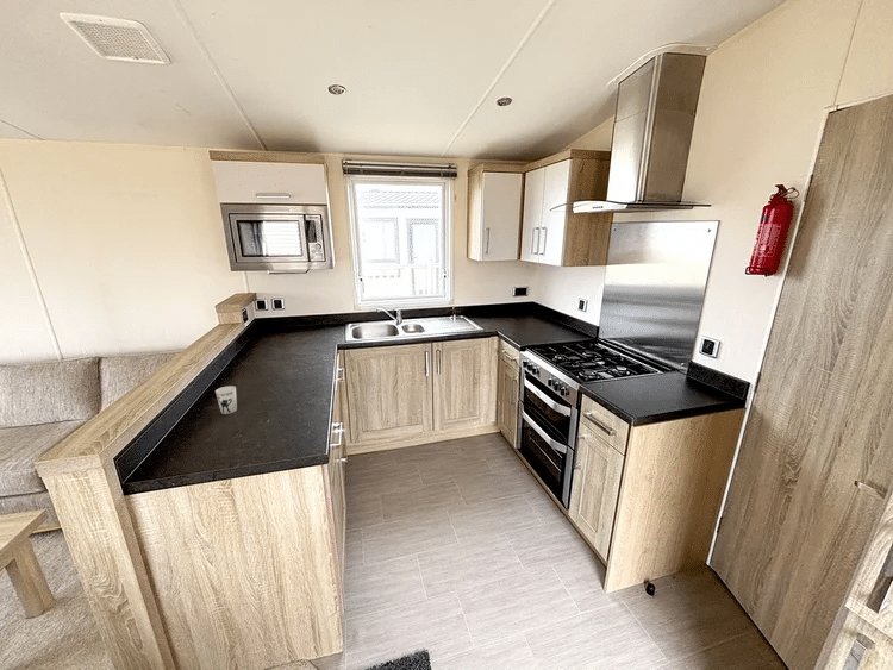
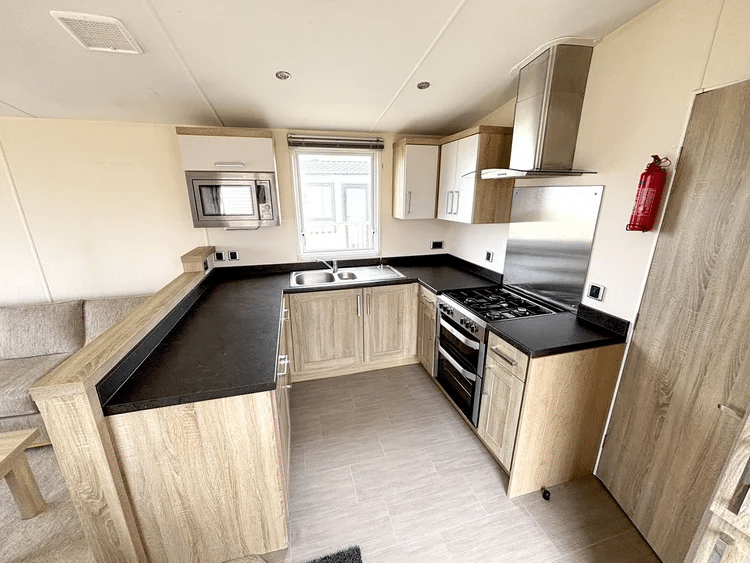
- cup (227, 400)
